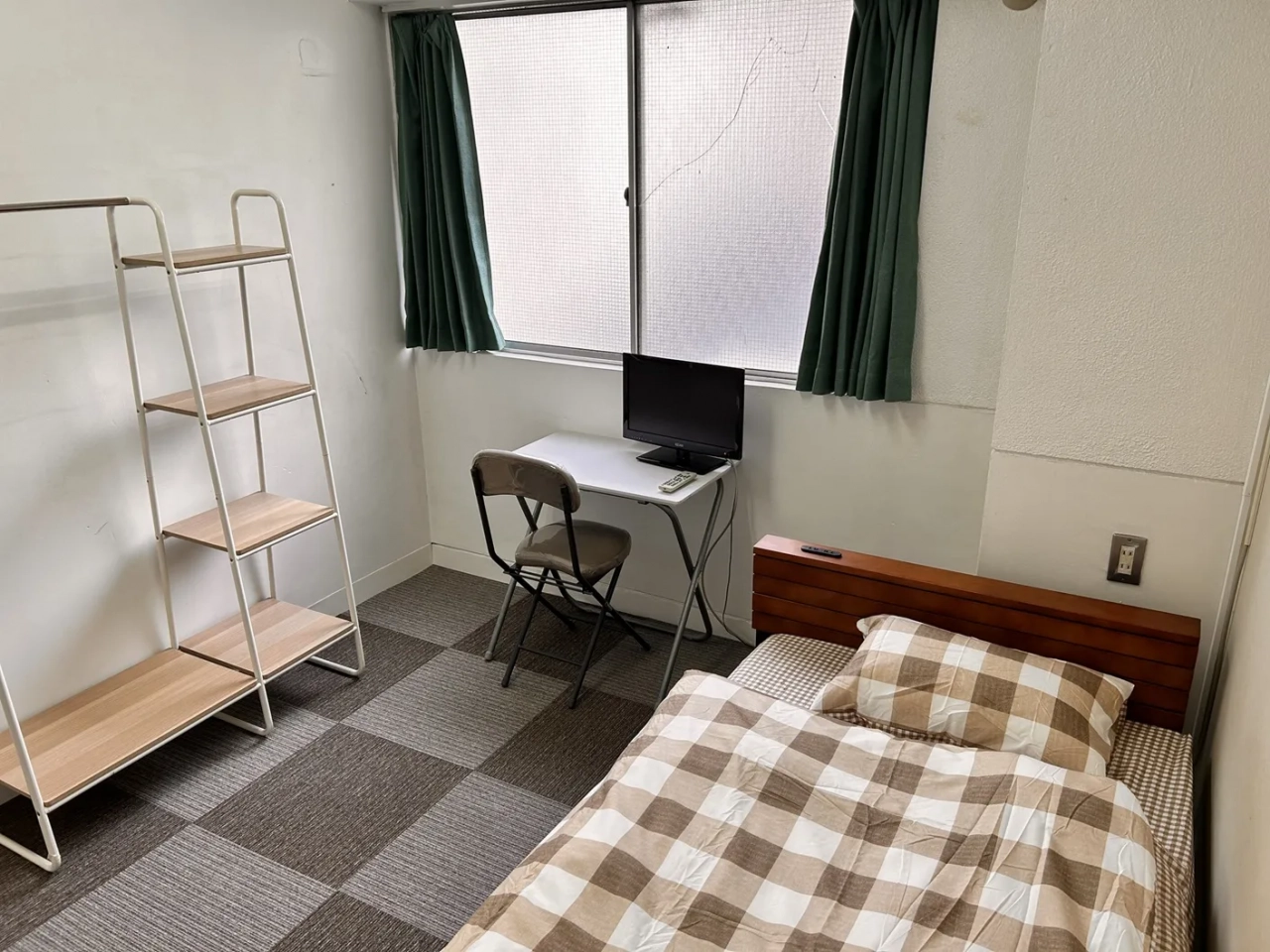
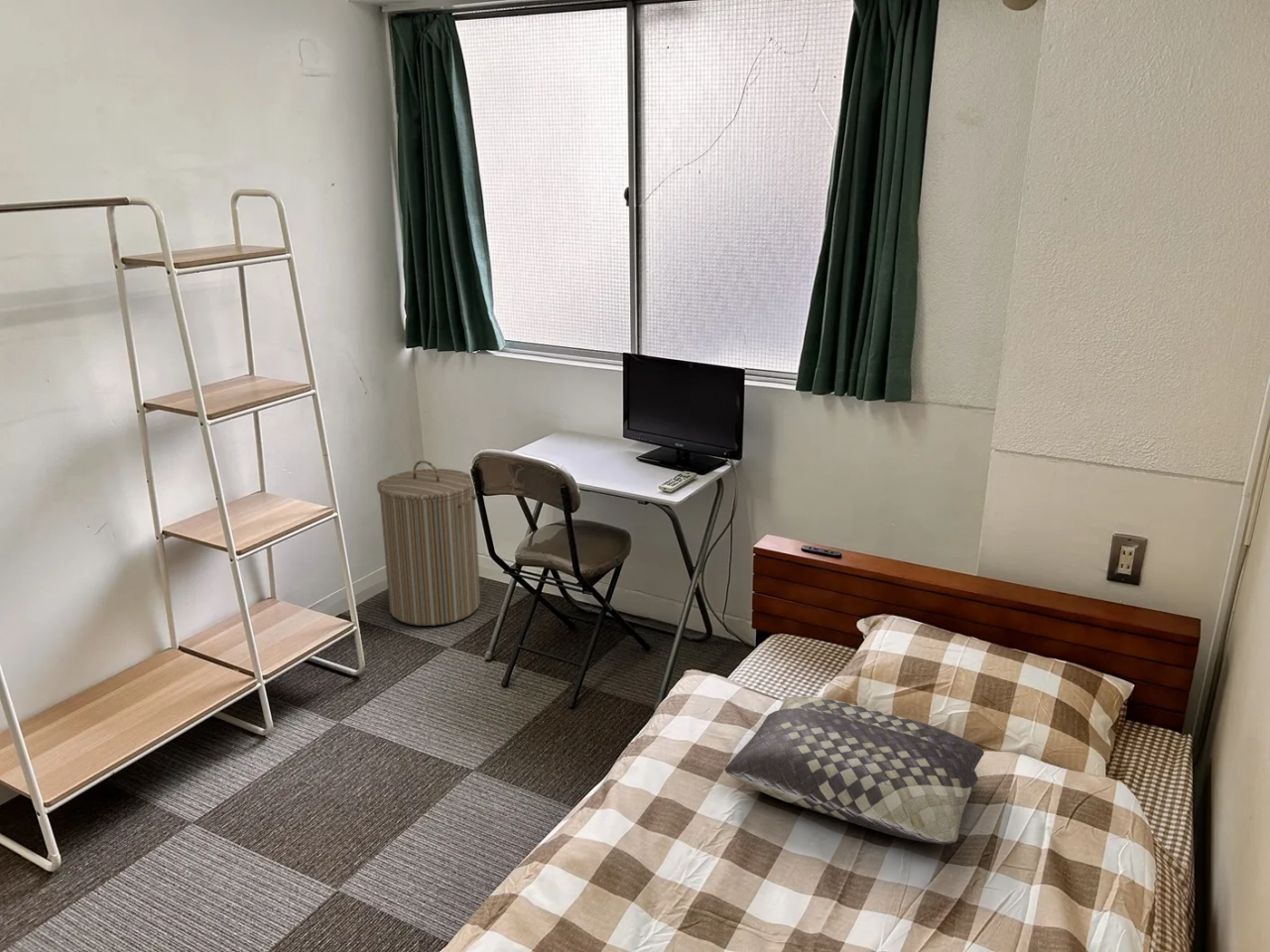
+ laundry hamper (431, 536)
+ cushion (858, 761)
